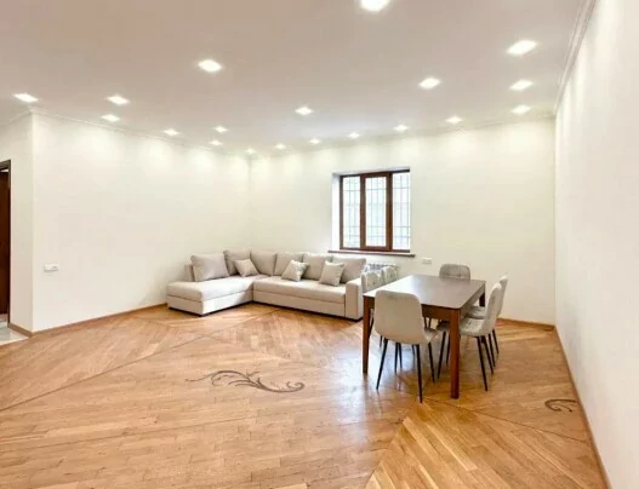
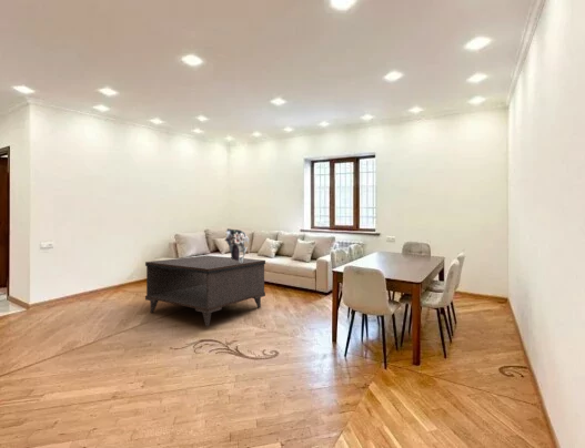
+ coffee table (206, 285)
+ bouquet (236, 245)
